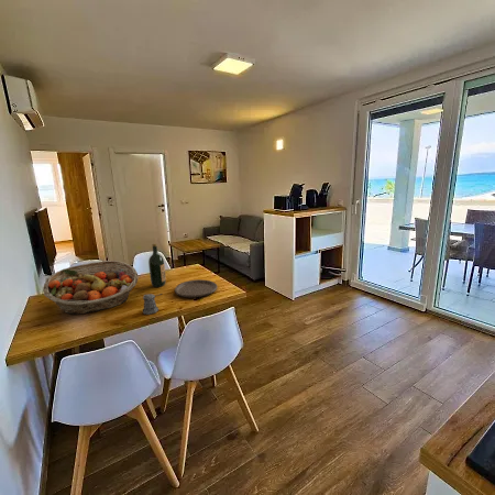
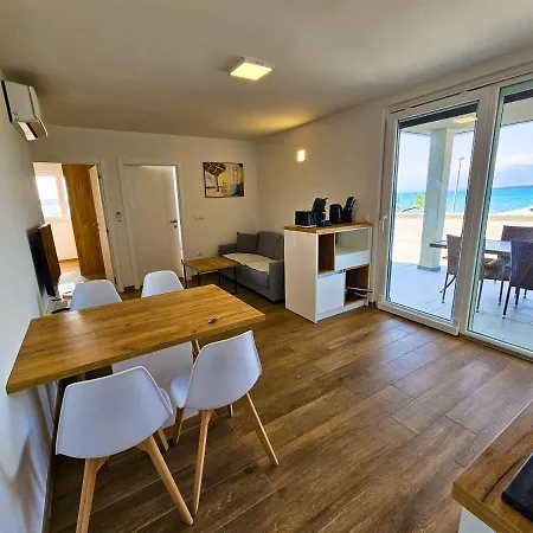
- wine bottle (156, 264)
- fruit basket (95, 285)
- pepper shaker (151, 301)
- plate (196, 288)
